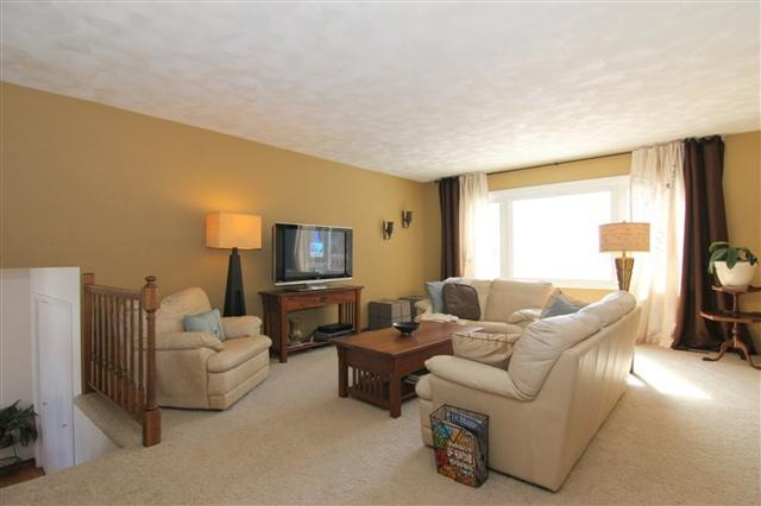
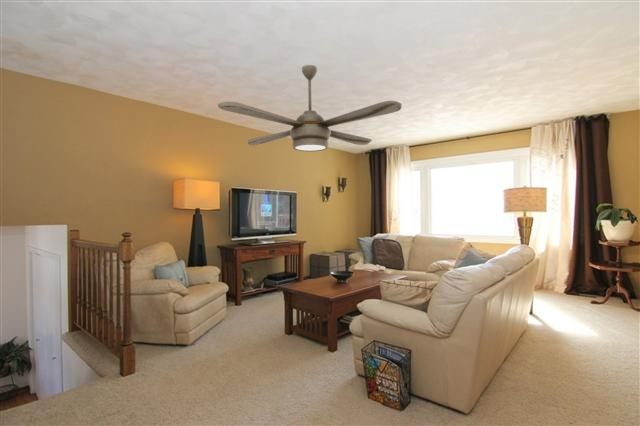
+ ceiling fan (310, 108)
